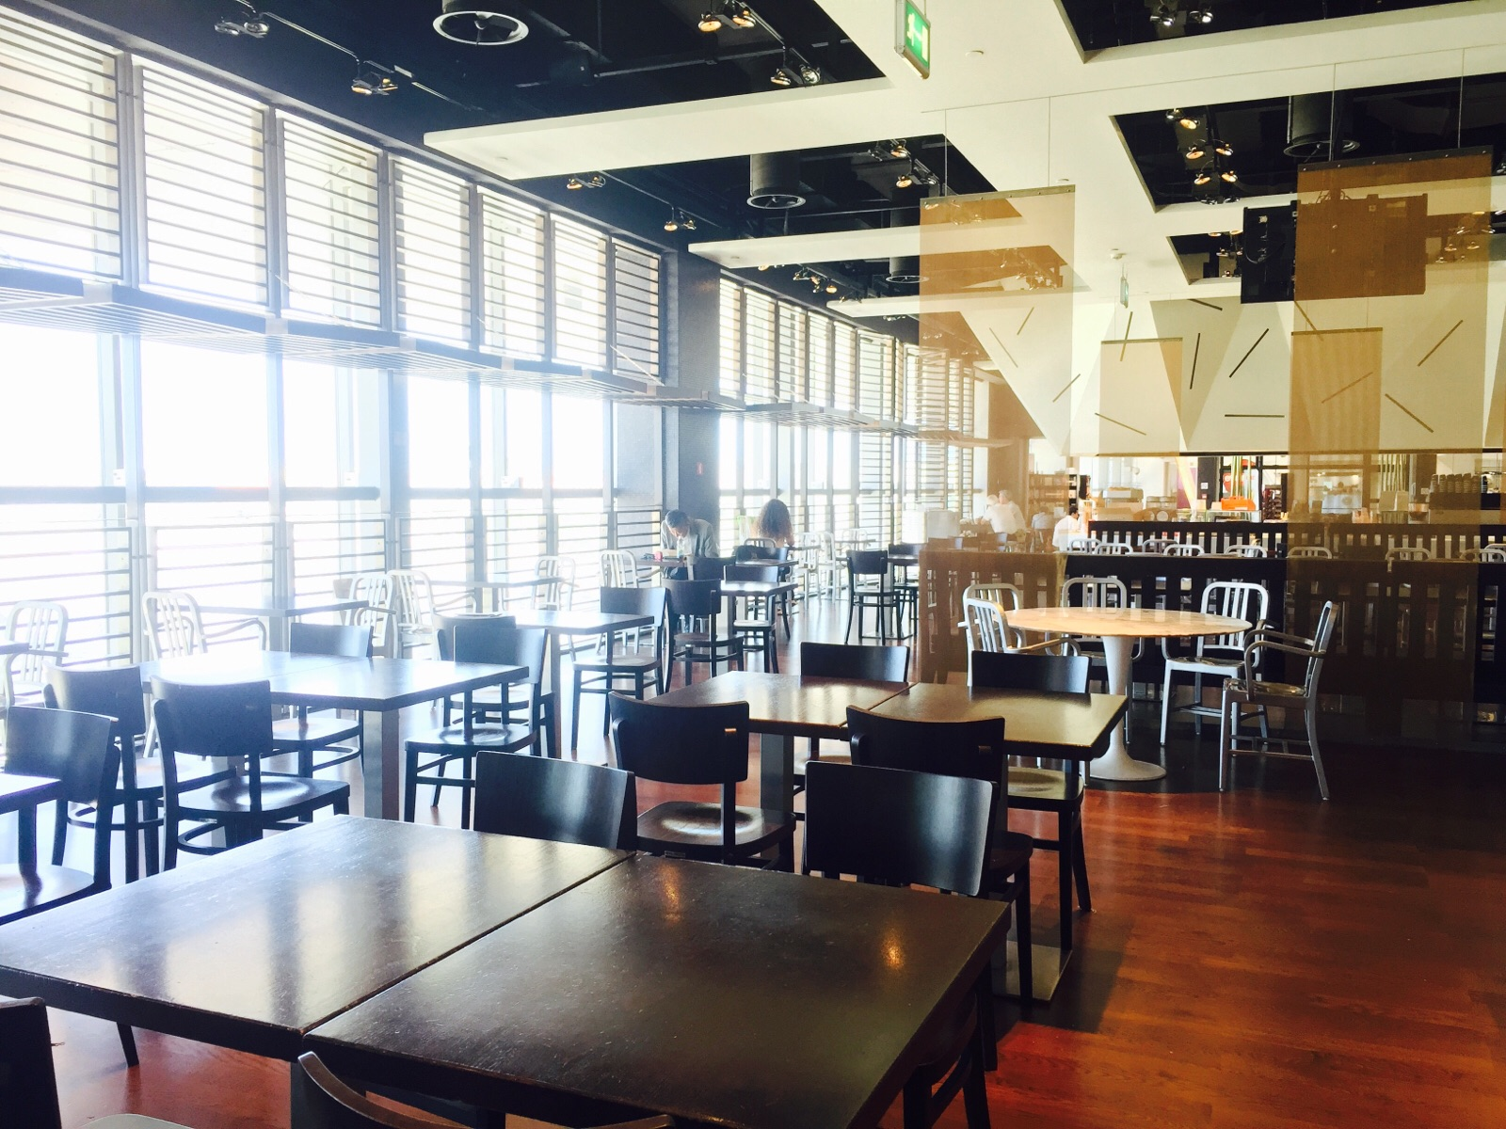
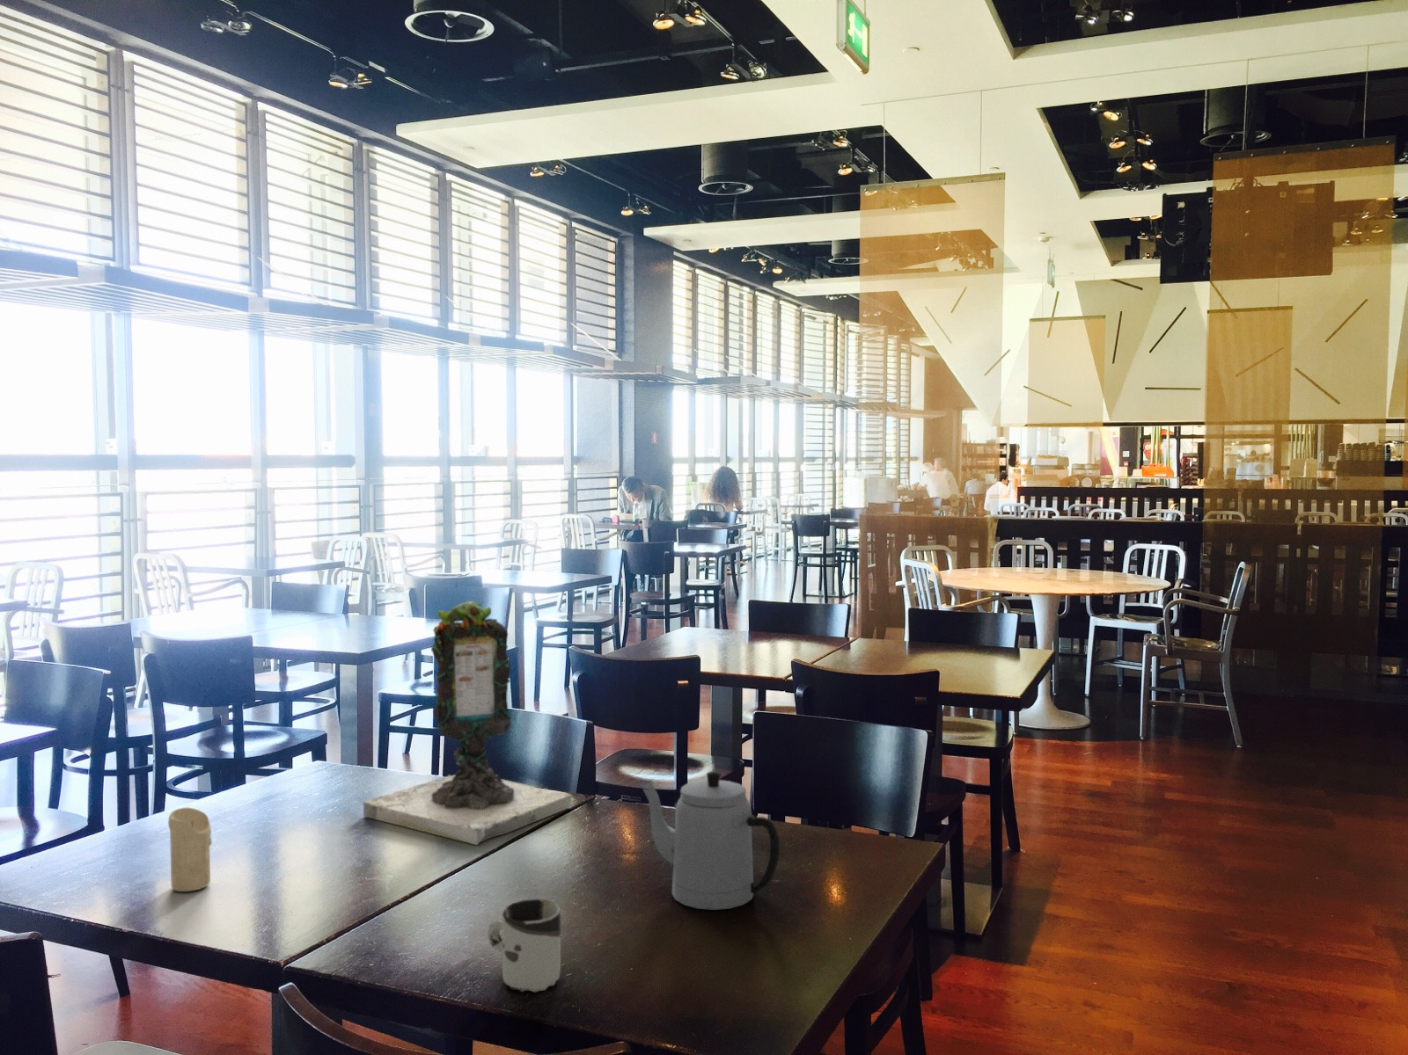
+ teapot (707, 831)
+ candle (190, 849)
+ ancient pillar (468, 696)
+ cup (522, 942)
